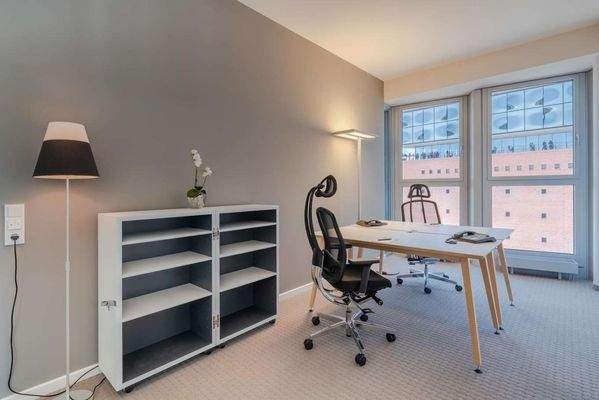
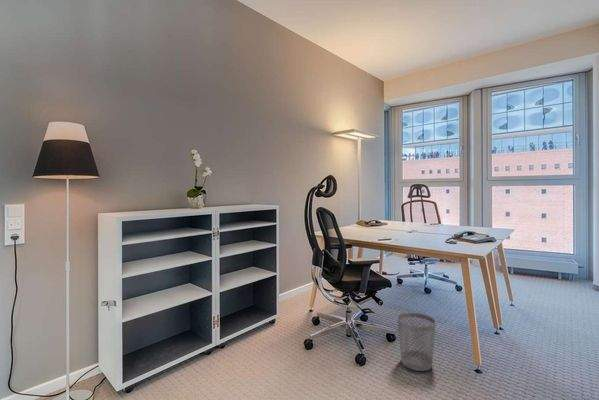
+ wastebasket (416, 341)
